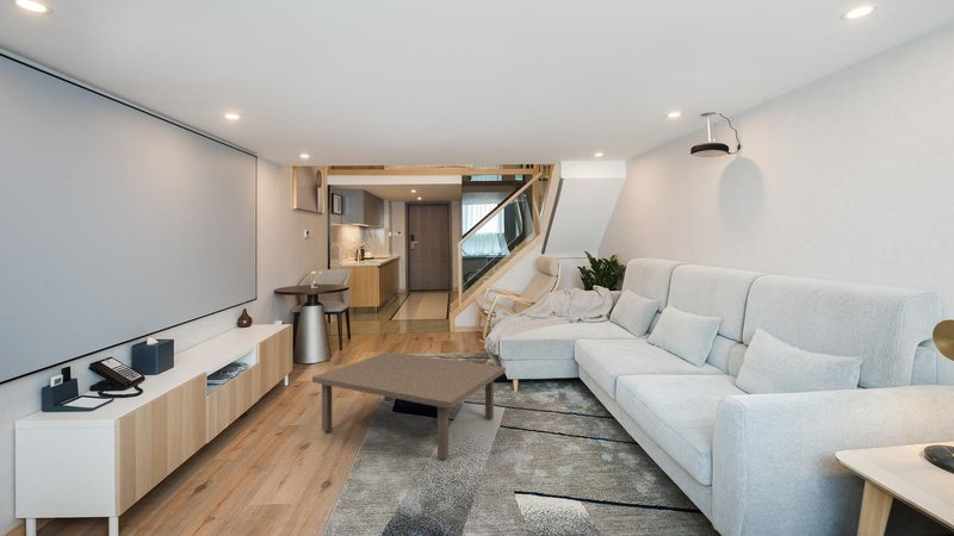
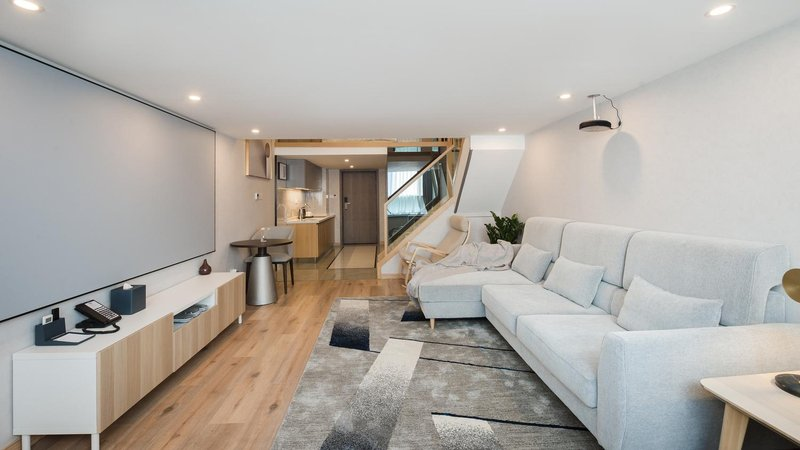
- coffee table (413, 398)
